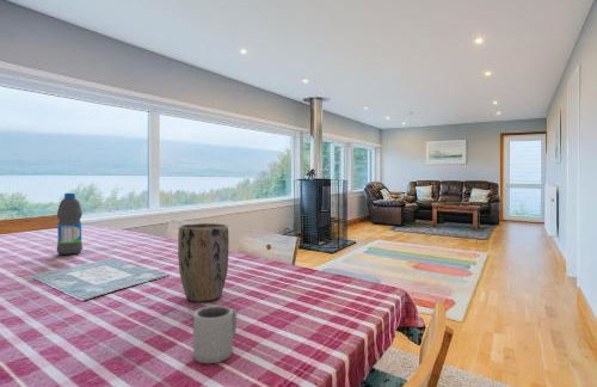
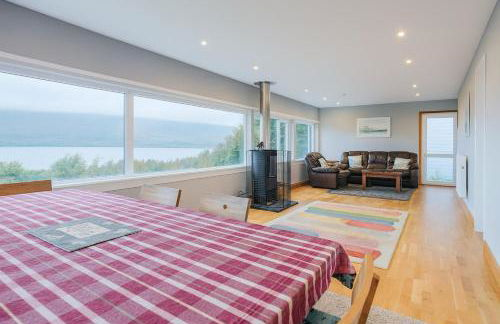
- water bottle (69, 222)
- cup (217, 330)
- plant pot (203, 260)
